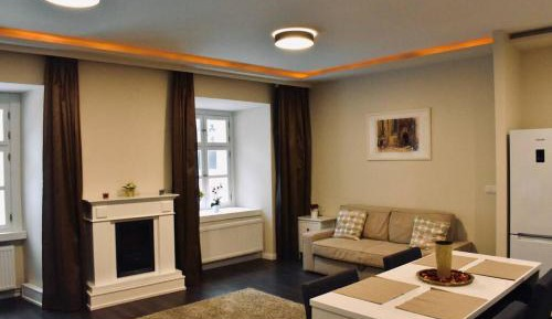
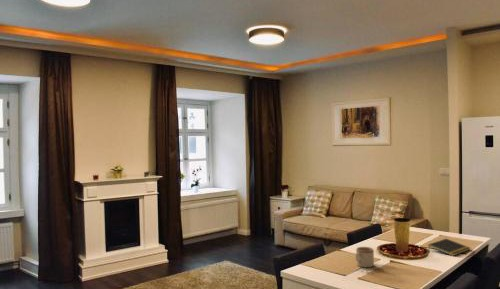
+ mug (363, 257)
+ notepad (449, 246)
